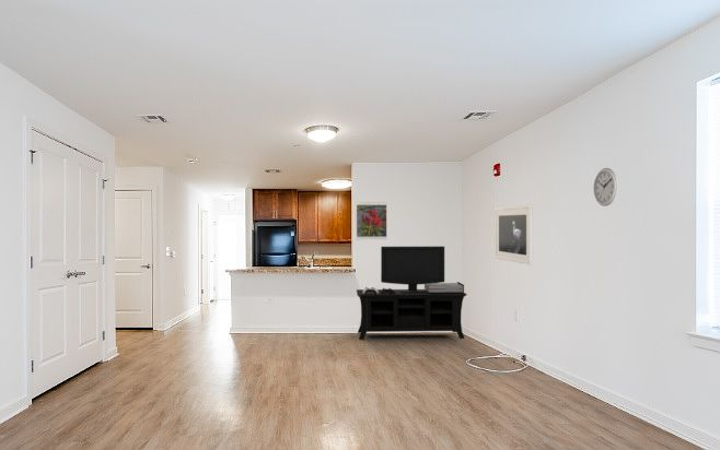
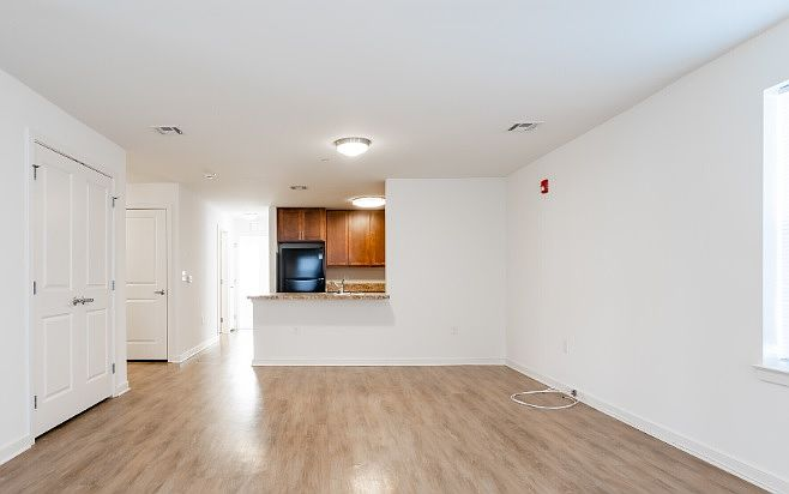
- media console (409, 291)
- wall clock (604, 187)
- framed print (512, 234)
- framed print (371, 221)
